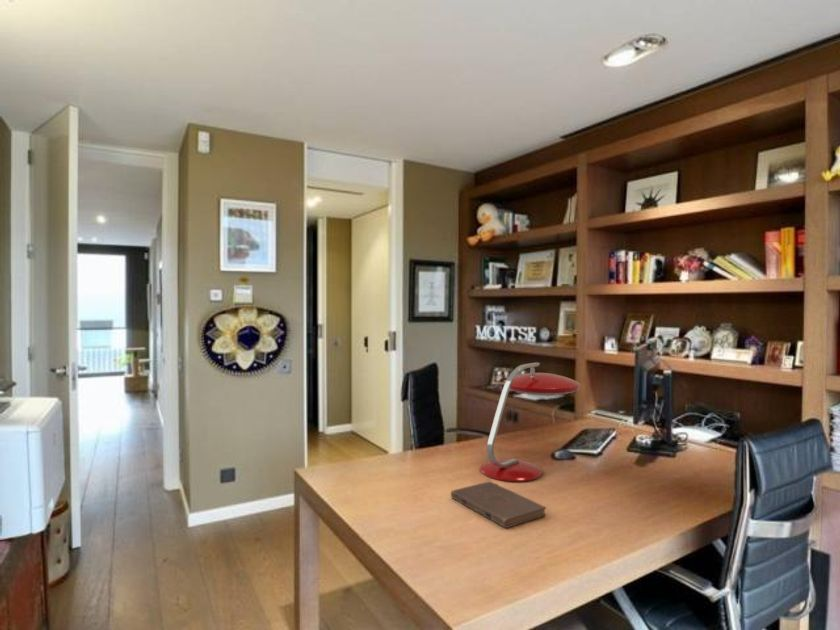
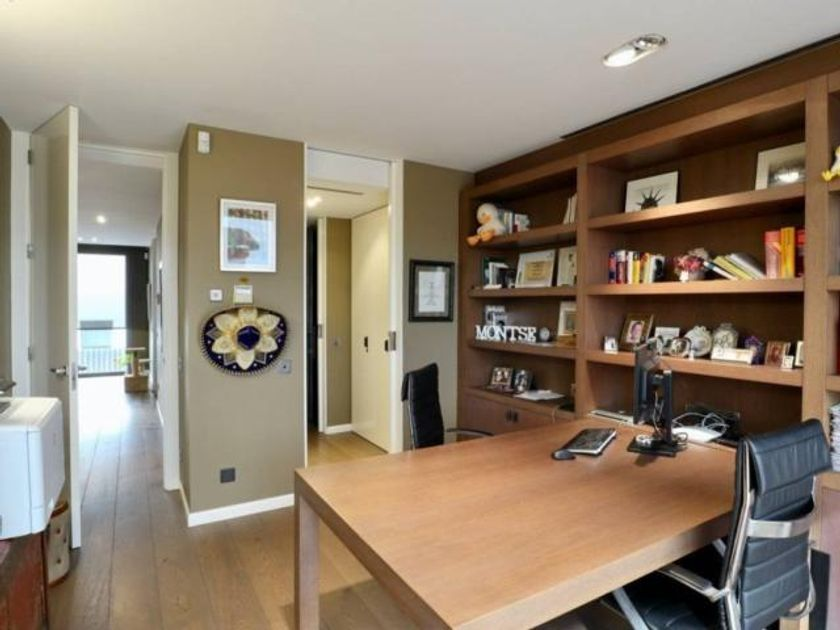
- desk lamp (530, 394)
- book (496, 502)
